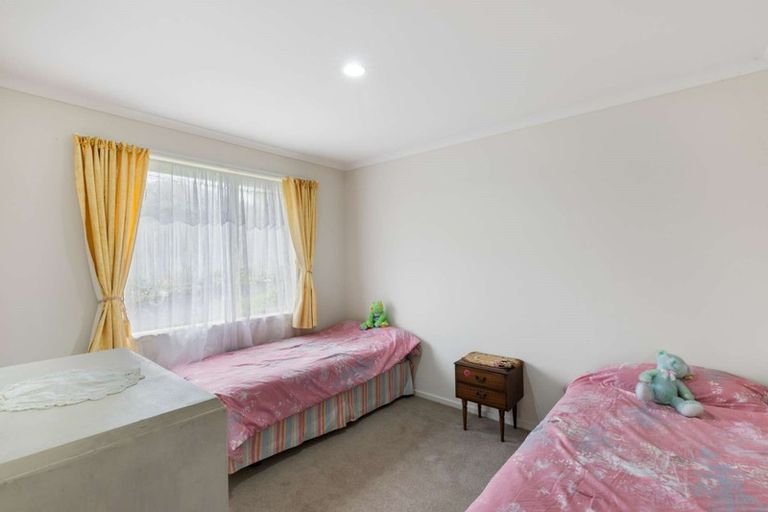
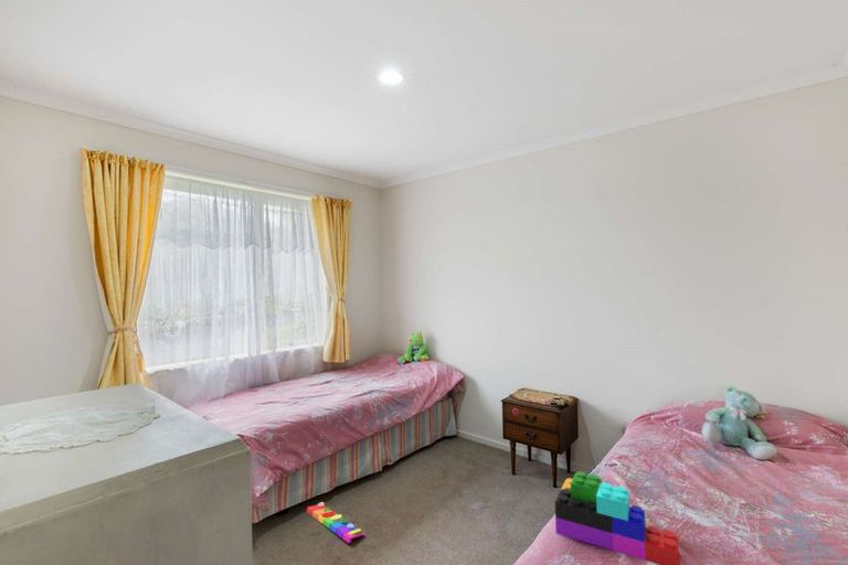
+ knob puzzle (333, 519)
+ toy blocks (615, 505)
